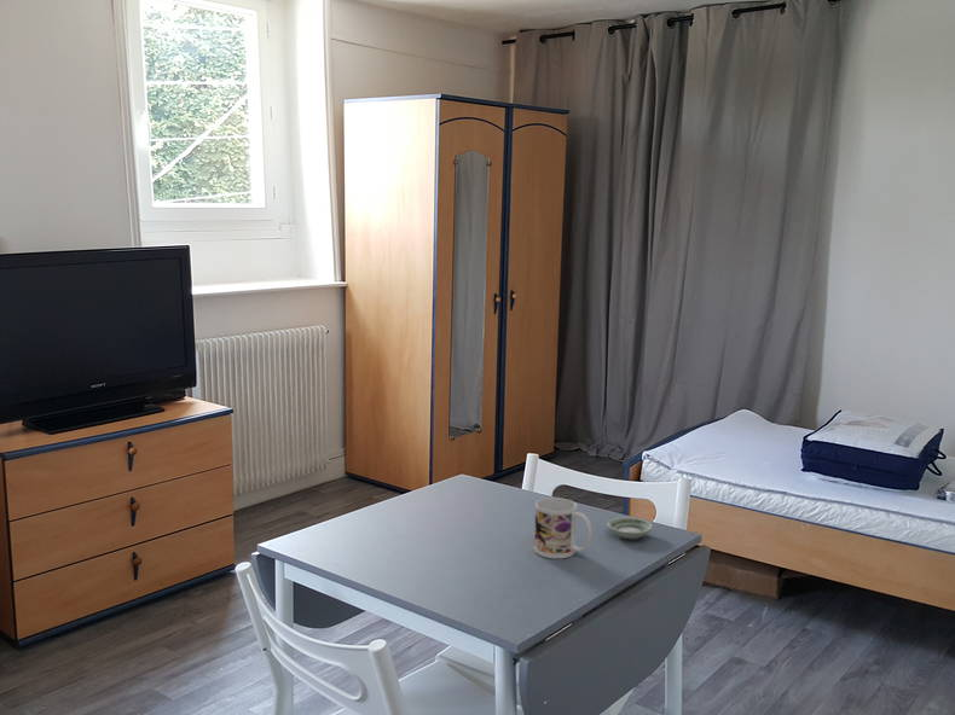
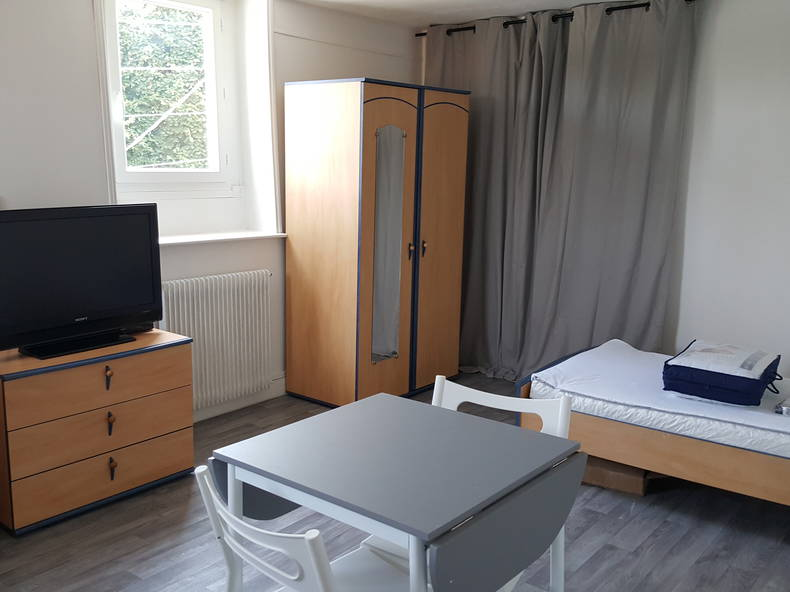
- mug (563, 529)
- saucer (629, 529)
